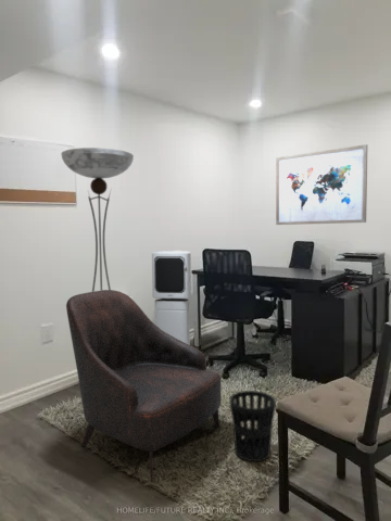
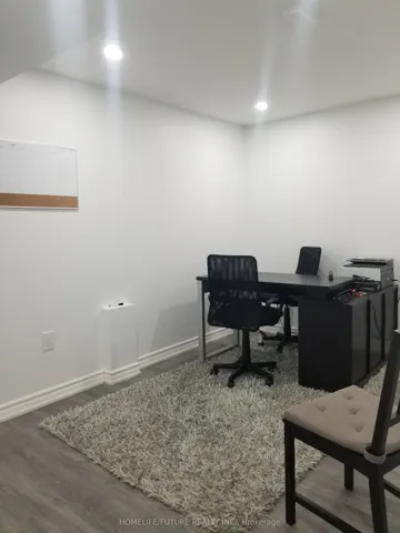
- wall art (317, 188)
- armchair (140, 366)
- floor lamp (100, 271)
- air purifier (174, 305)
- wastebasket (252, 425)
